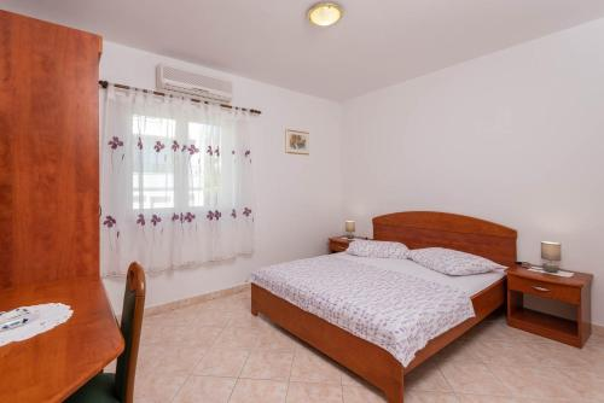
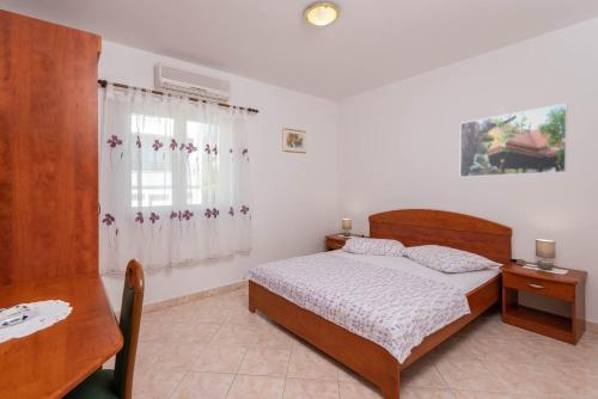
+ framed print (507, 145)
